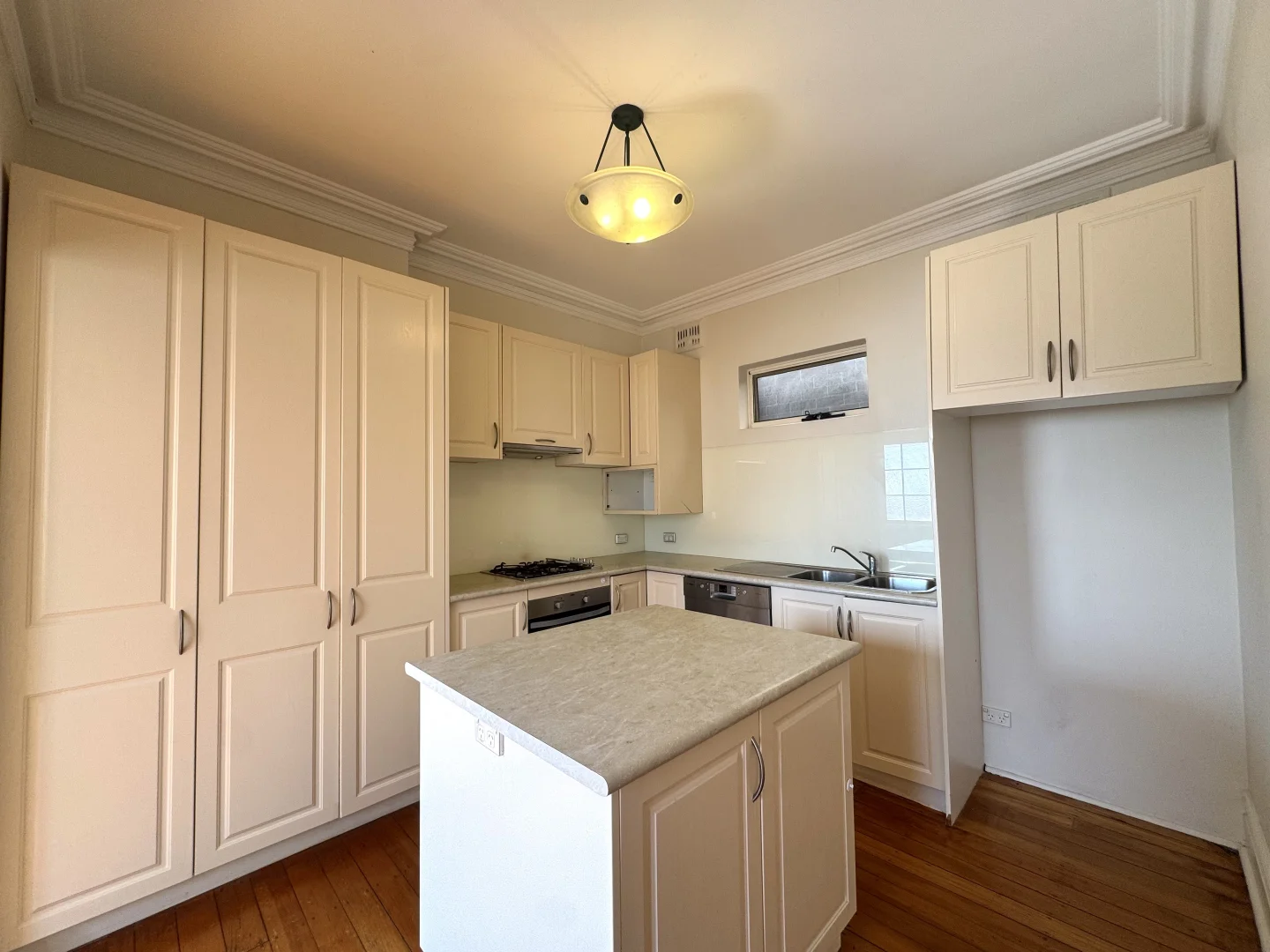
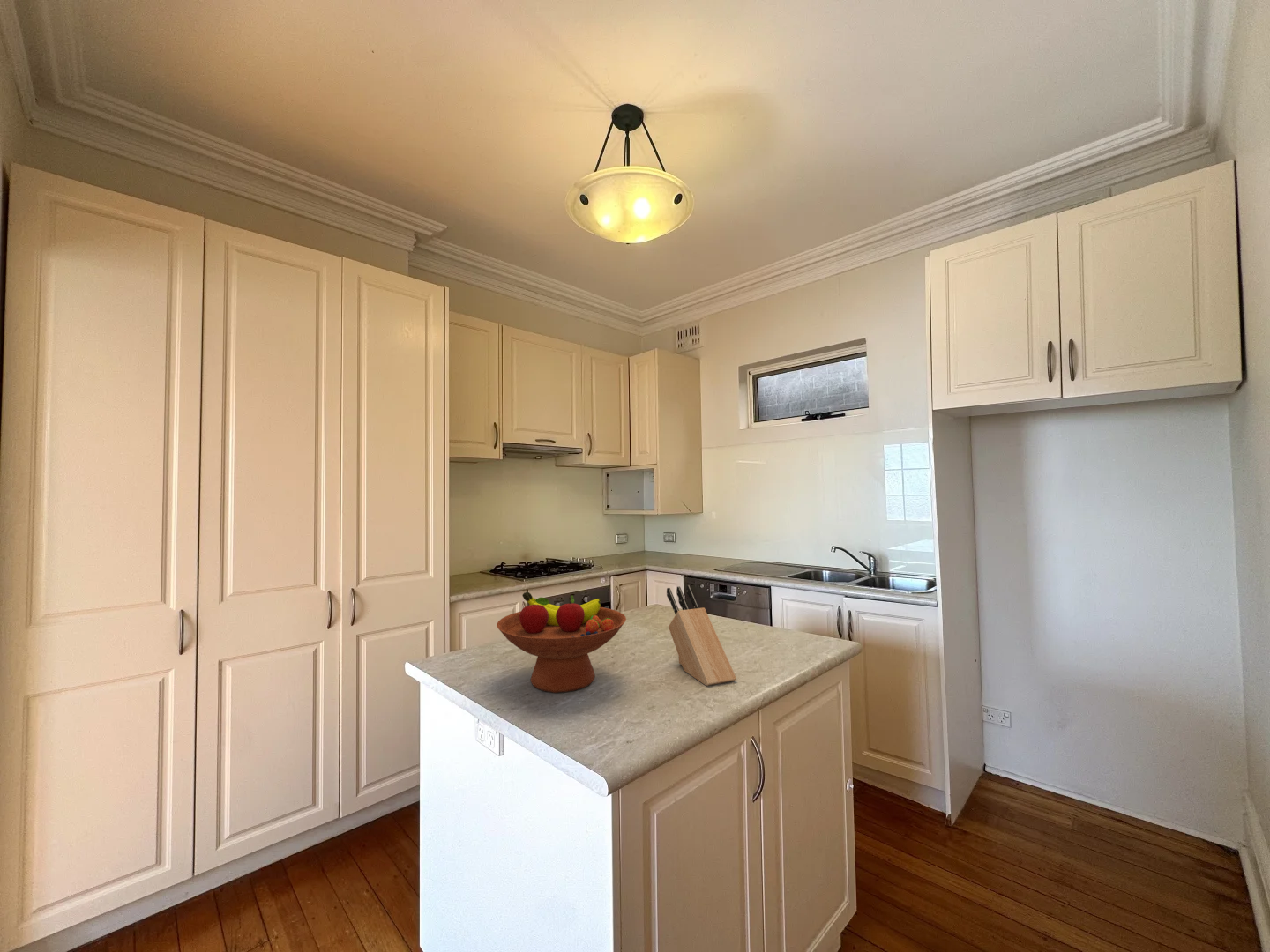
+ knife block (696, 630)
+ fruit bowl (563, 638)
